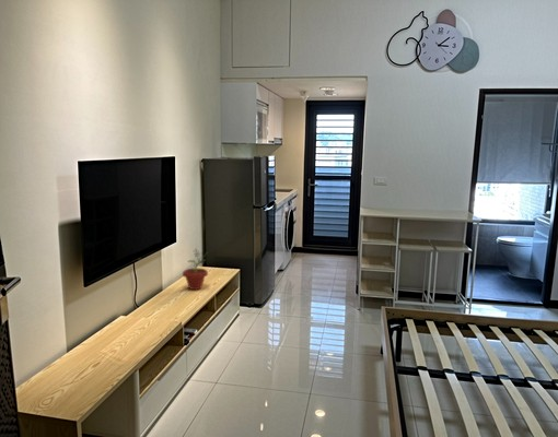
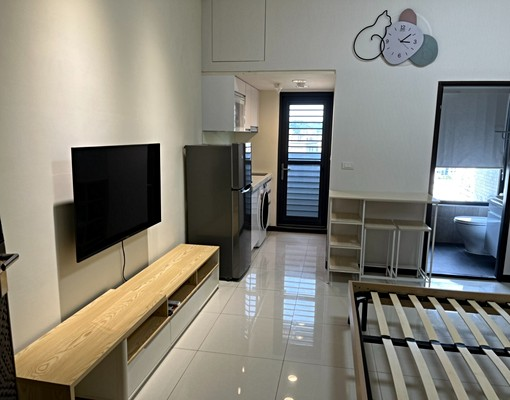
- potted plant (196, 268)
